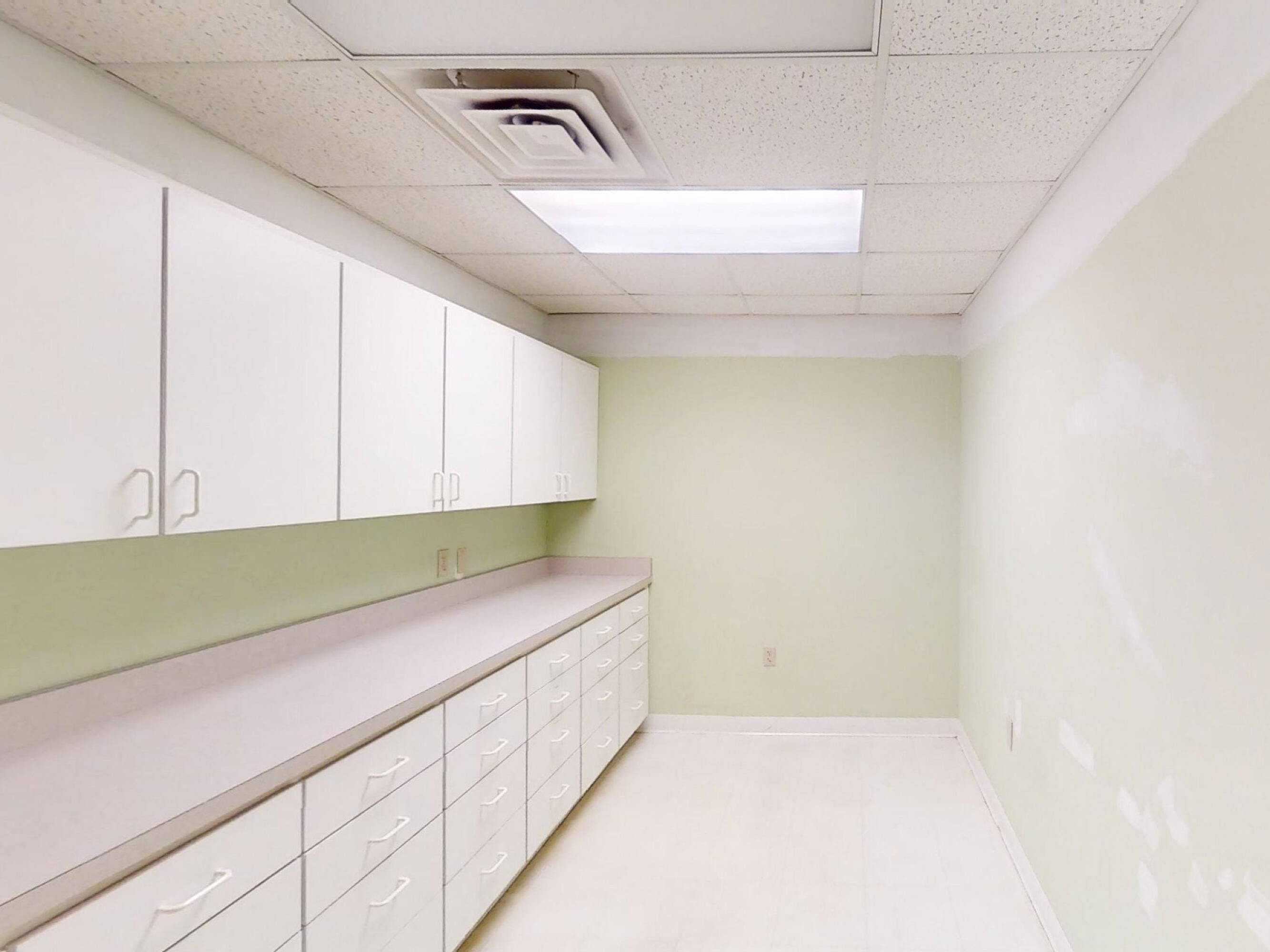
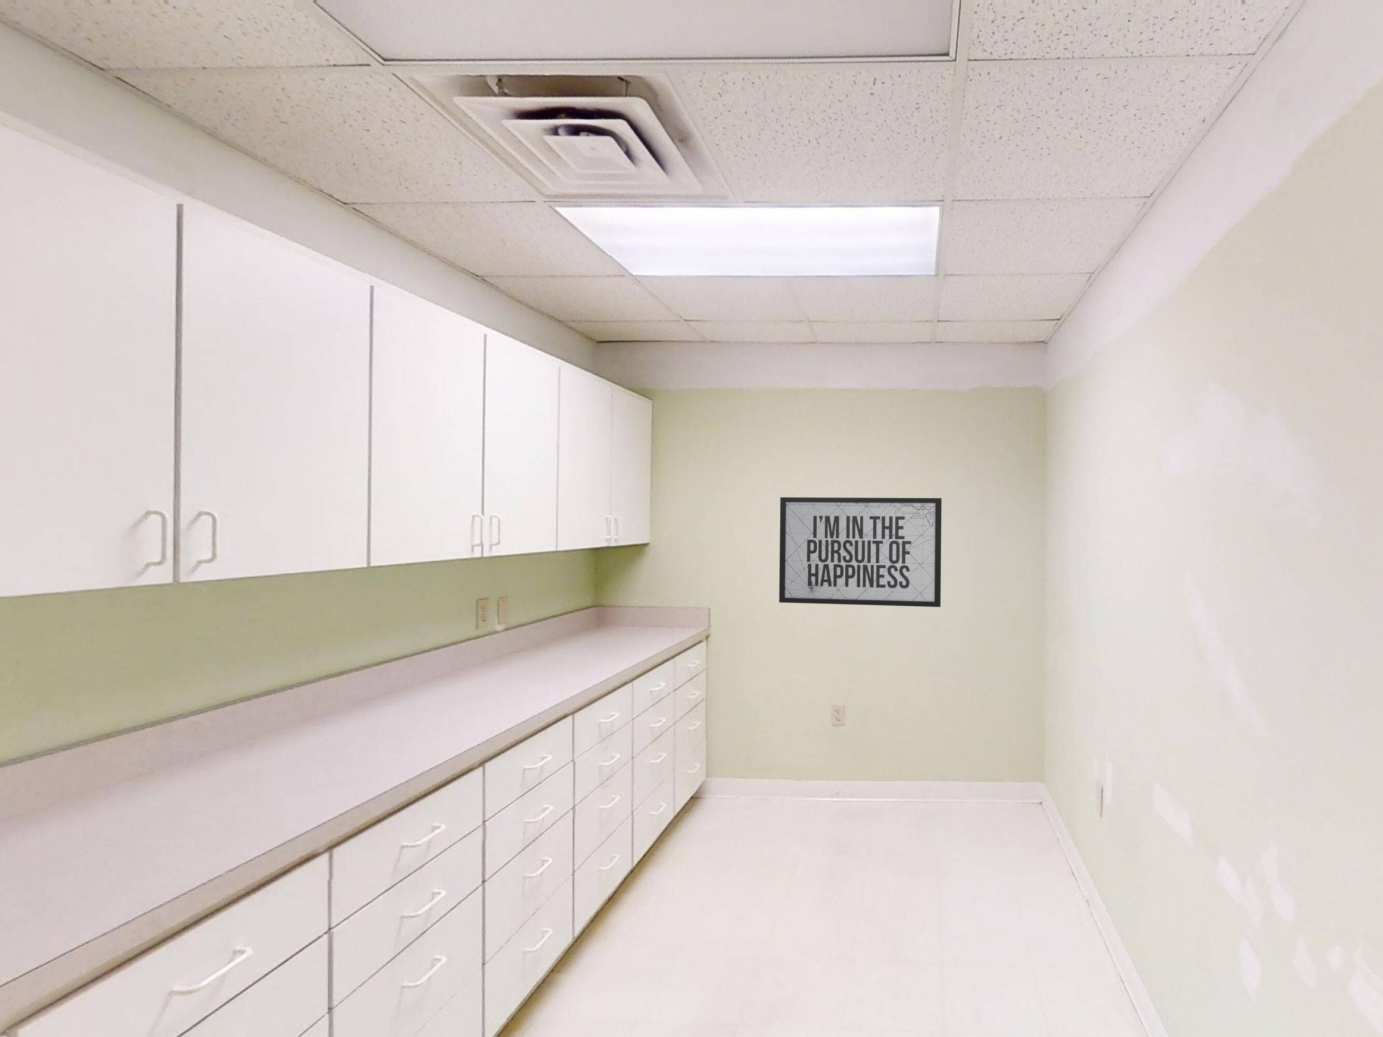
+ mirror (859, 551)
